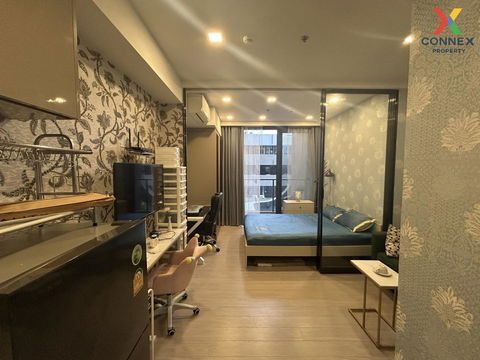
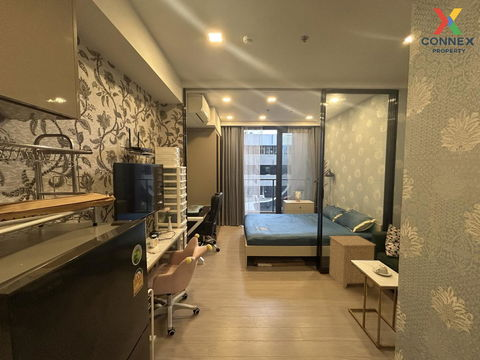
+ side table (350, 260)
